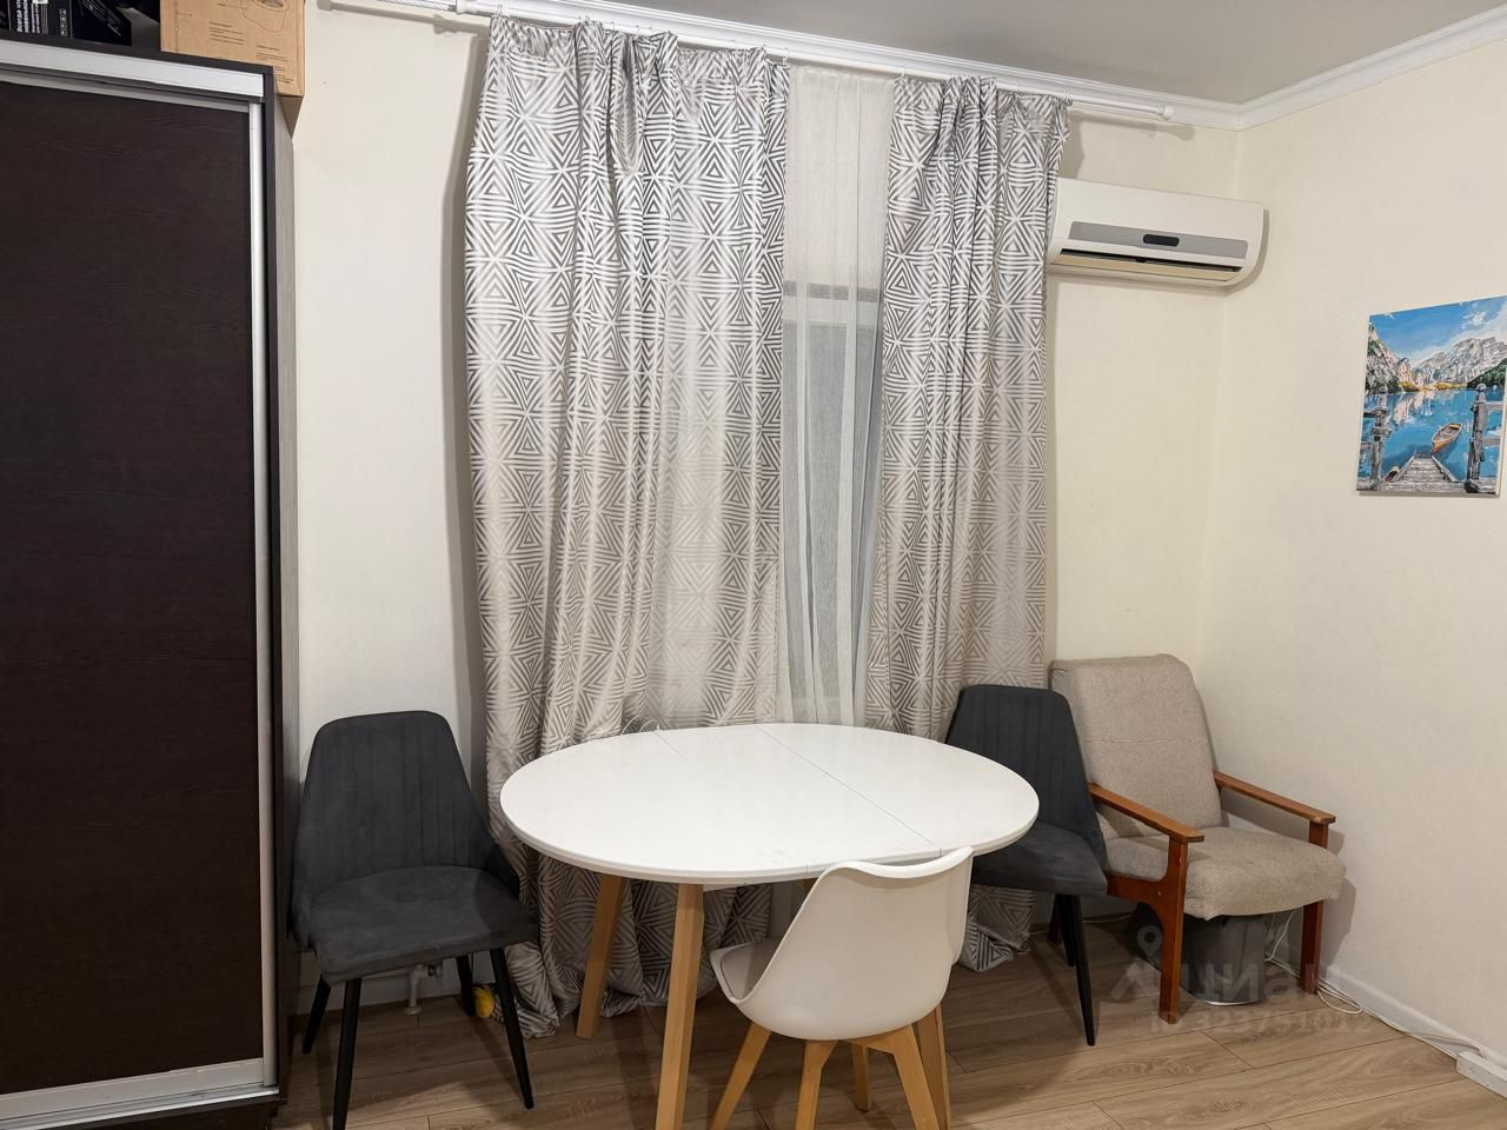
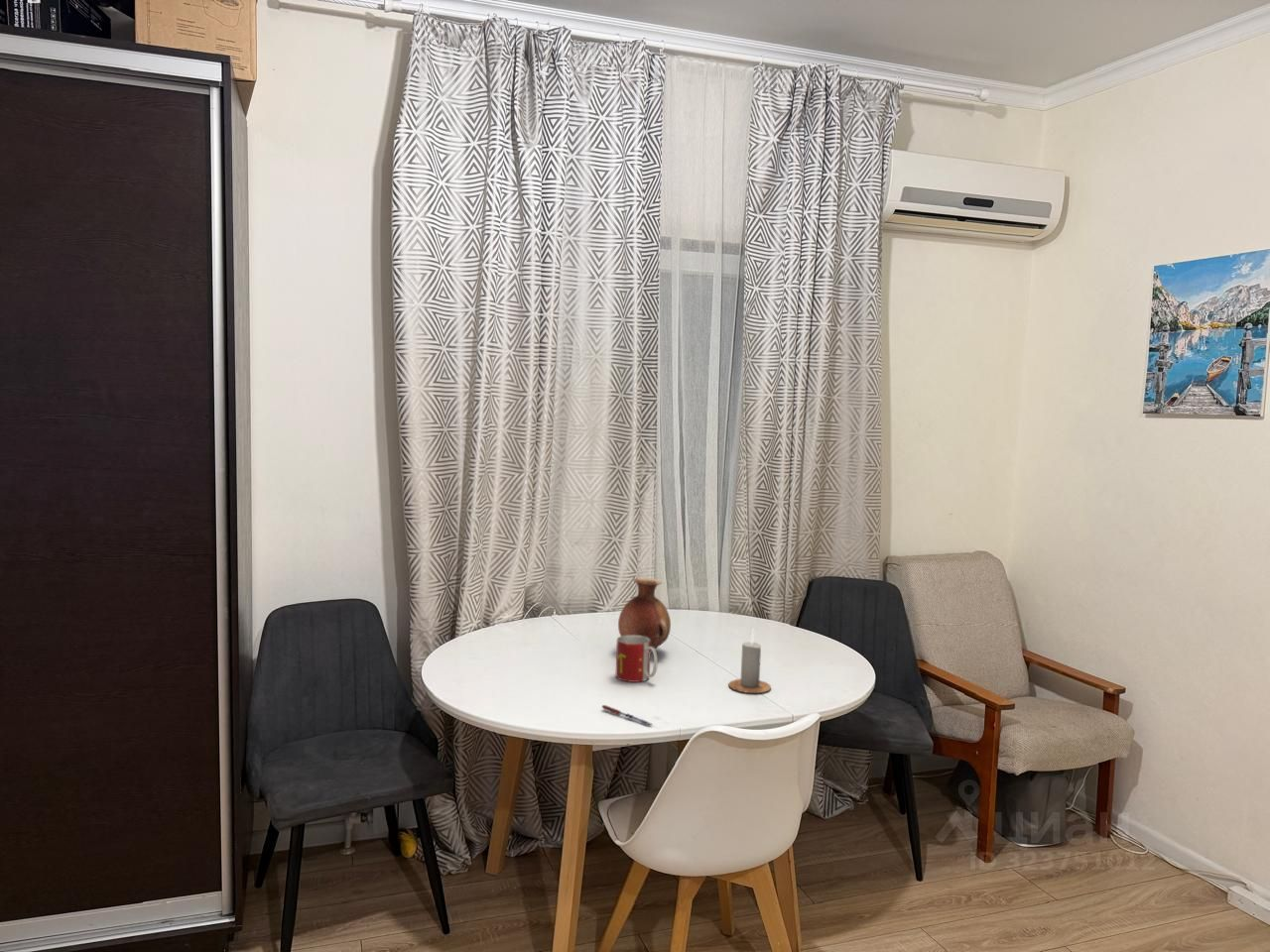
+ mug (638, 659)
+ candle (750, 656)
+ pen (626, 714)
+ vase (644, 616)
